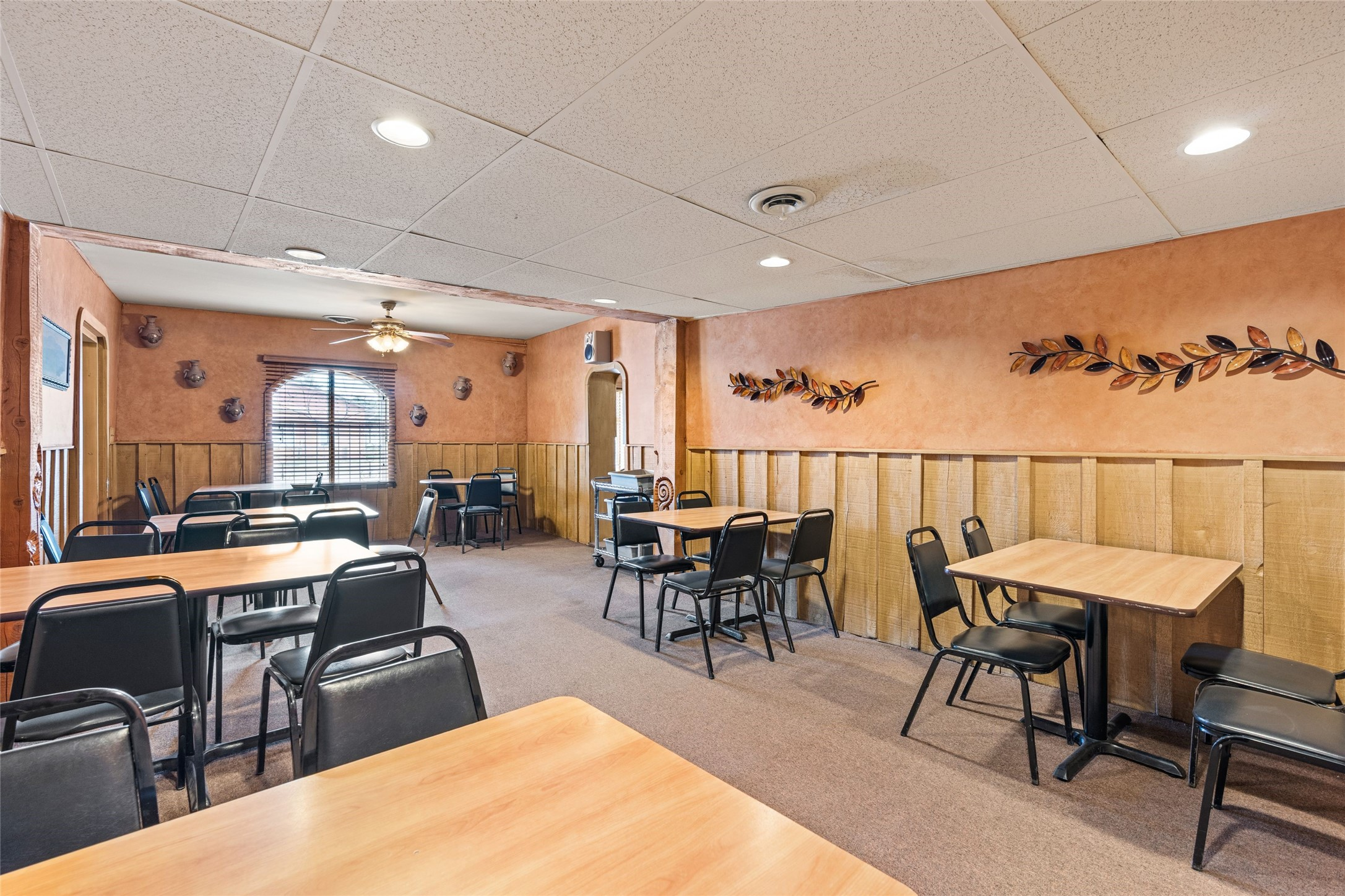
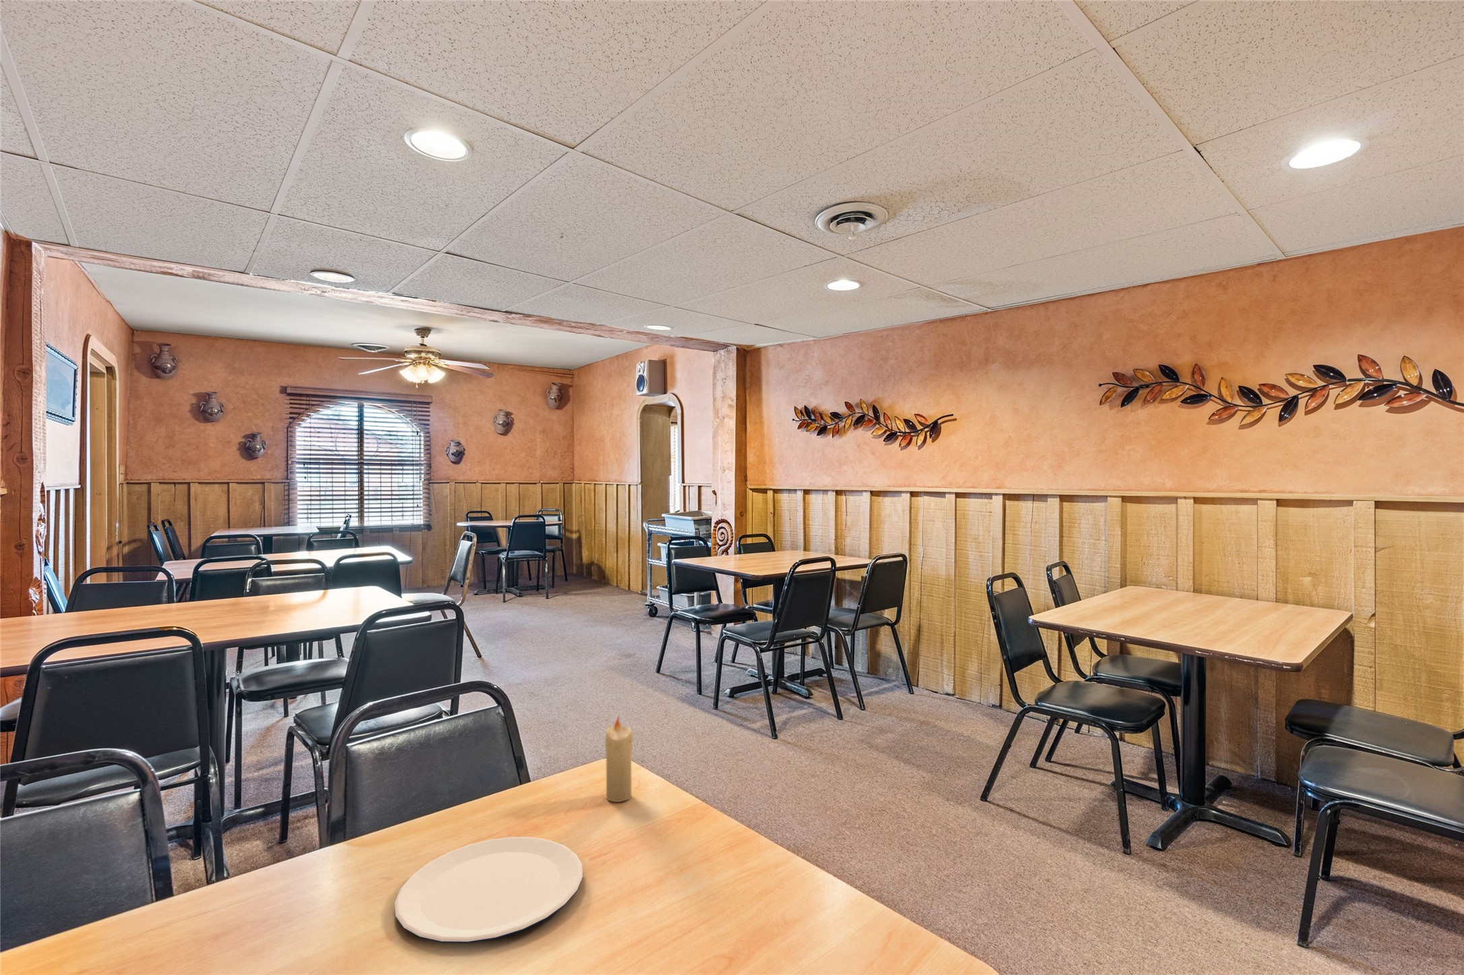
+ candle (619, 755)
+ plate (492, 885)
